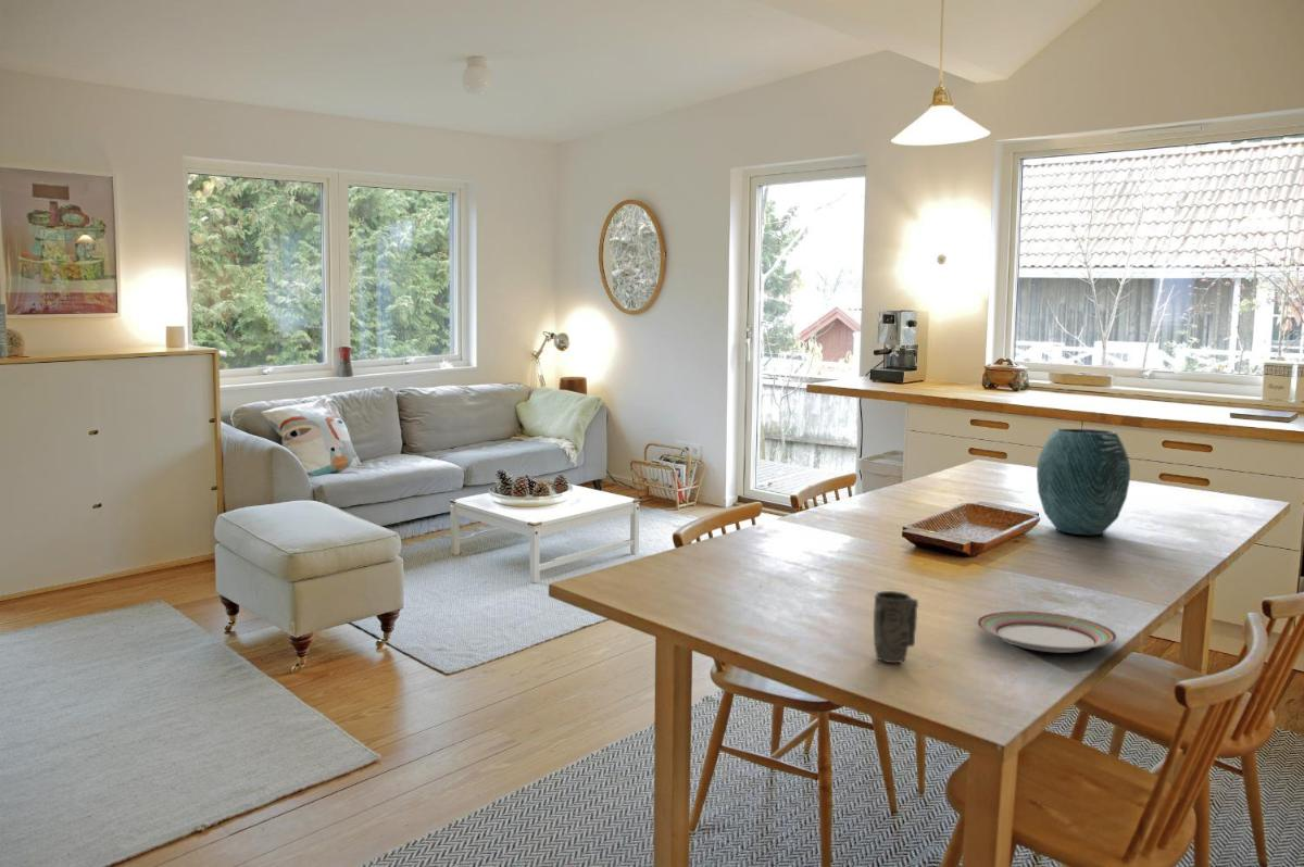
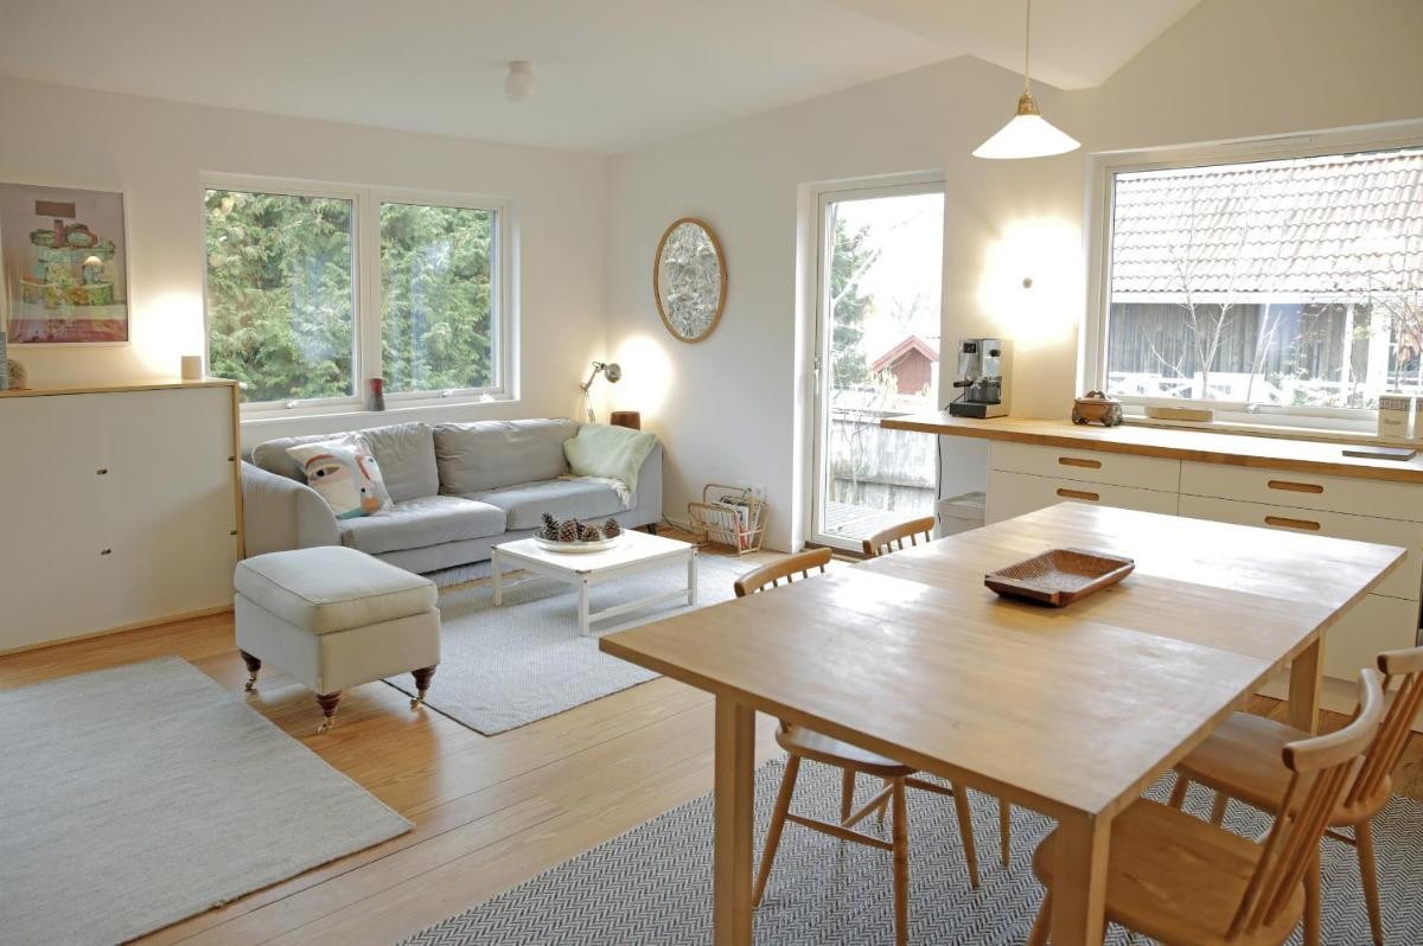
- mug (896, 626)
- plate (1044, 633)
- vase (1081, 480)
